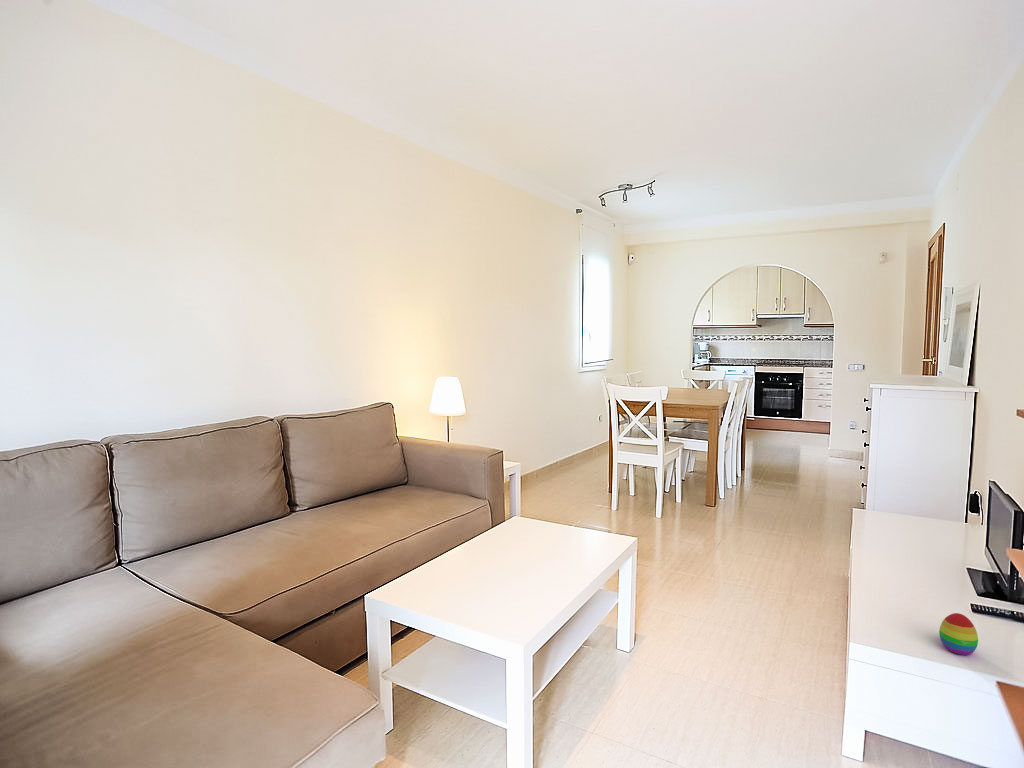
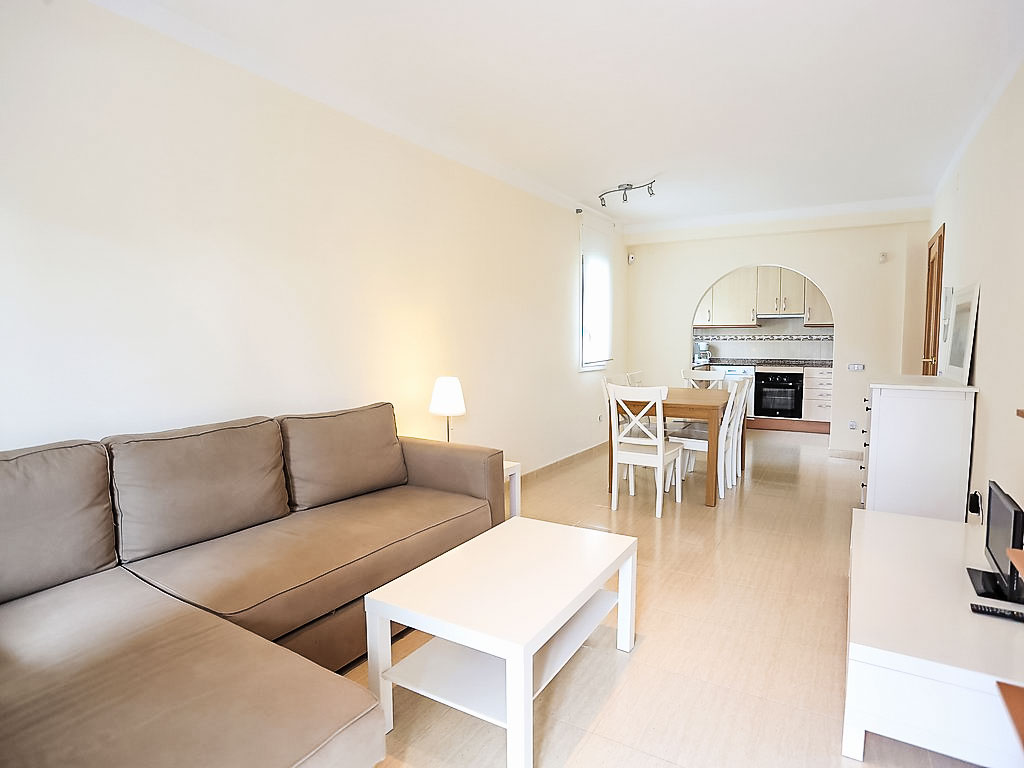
- decorative egg (958, 631)
